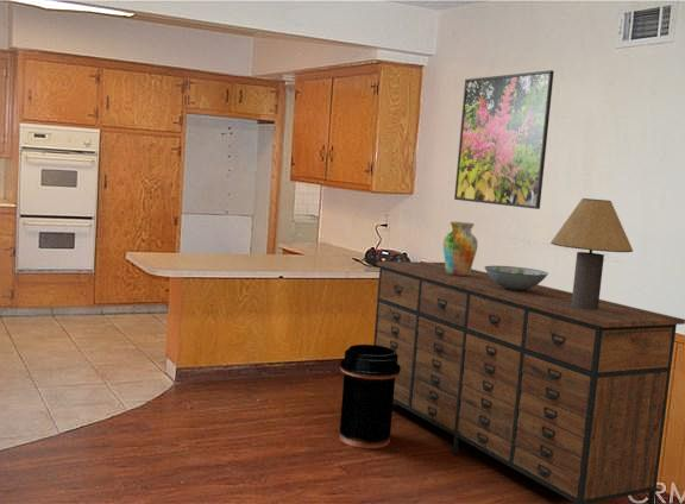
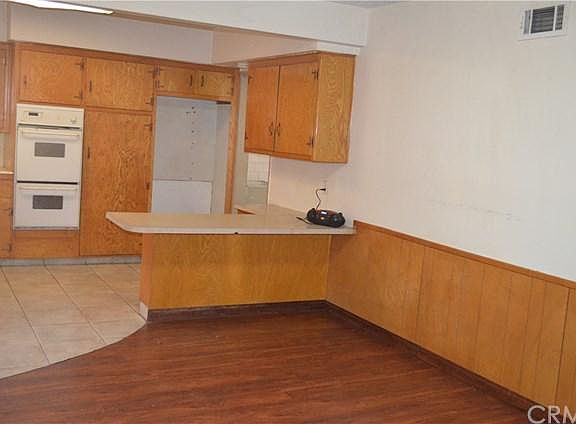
- vase (459, 248)
- decorative bowl (515, 279)
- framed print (499, 140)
- table lamp (590, 253)
- sideboard (496, 367)
- trash can (367, 395)
